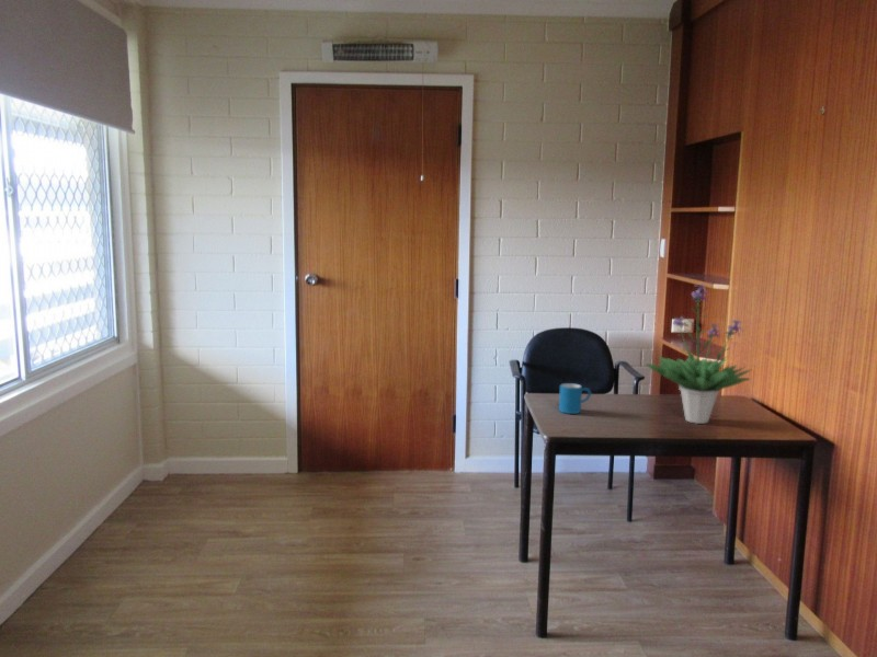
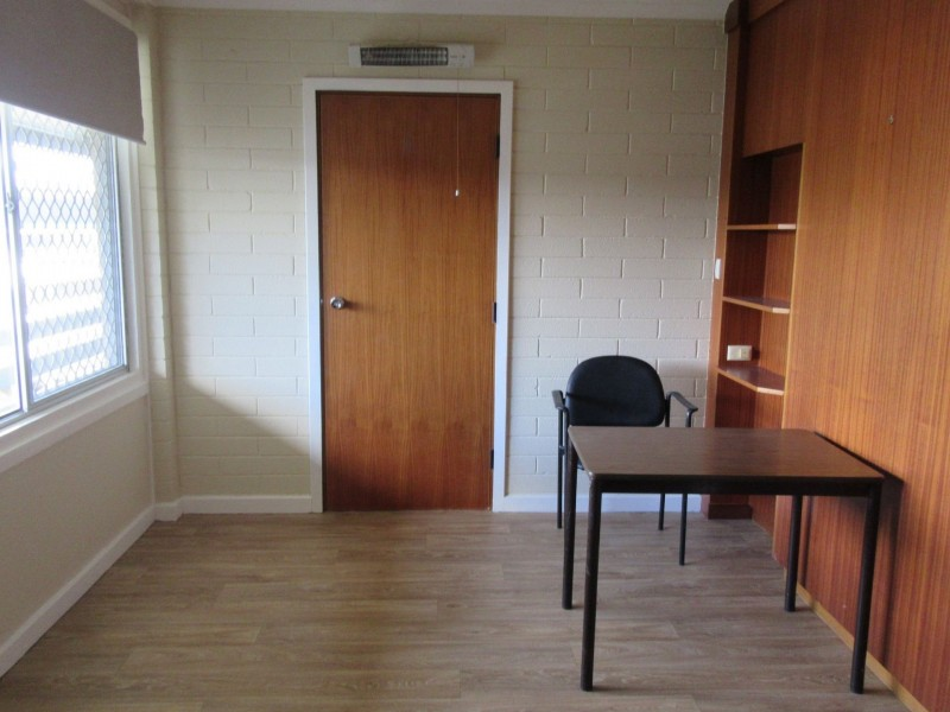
- potted plant (702, 353)
- mug (576, 397)
